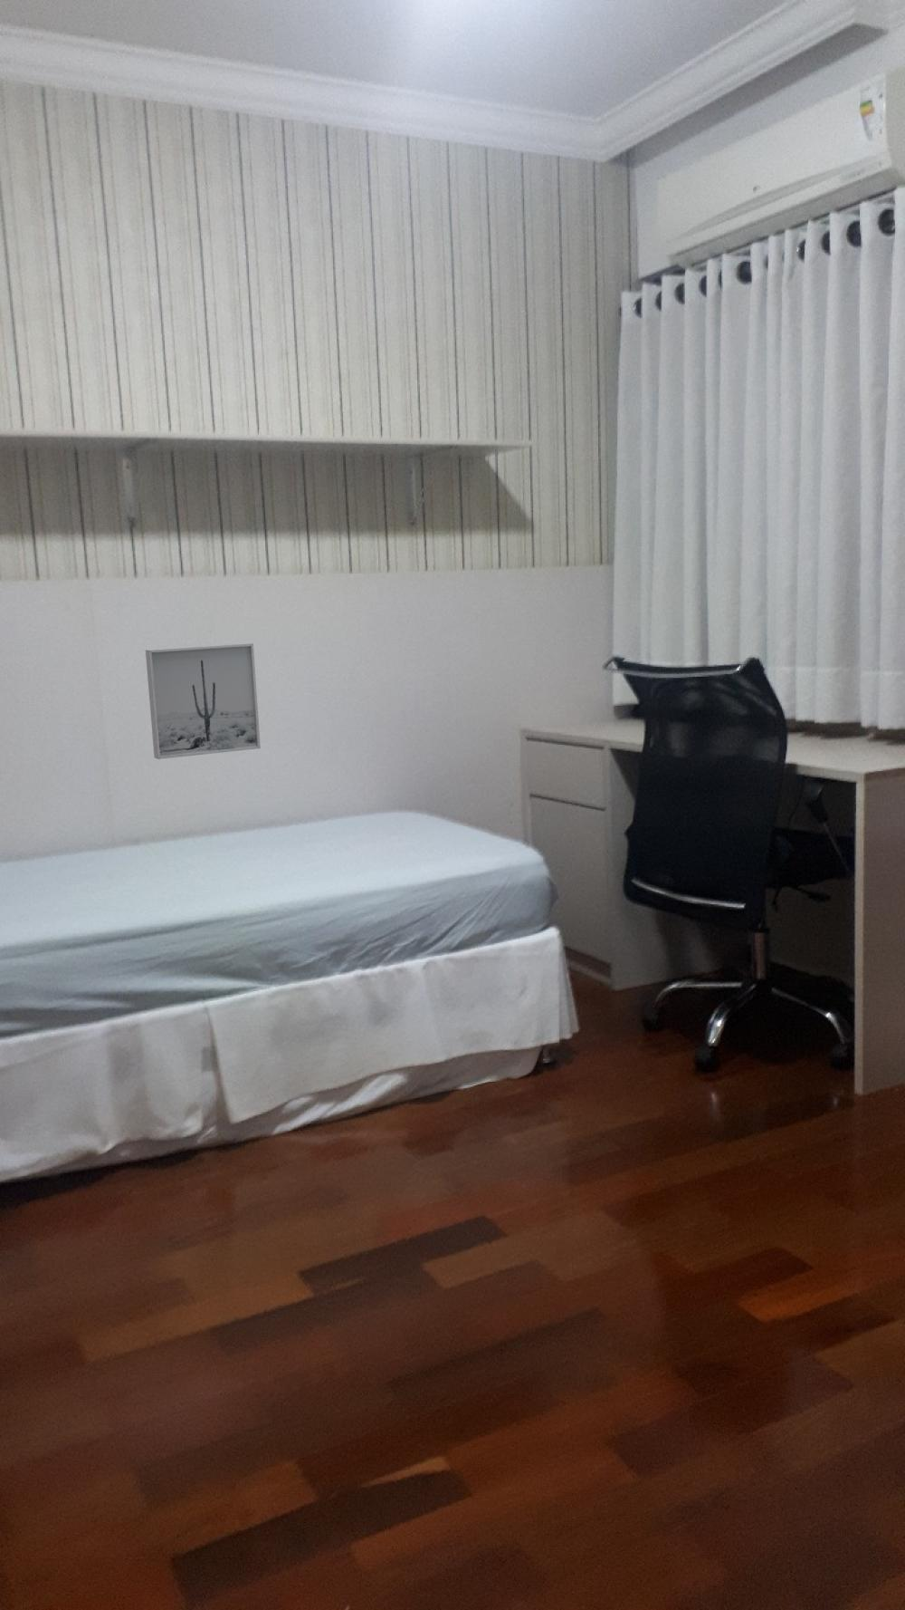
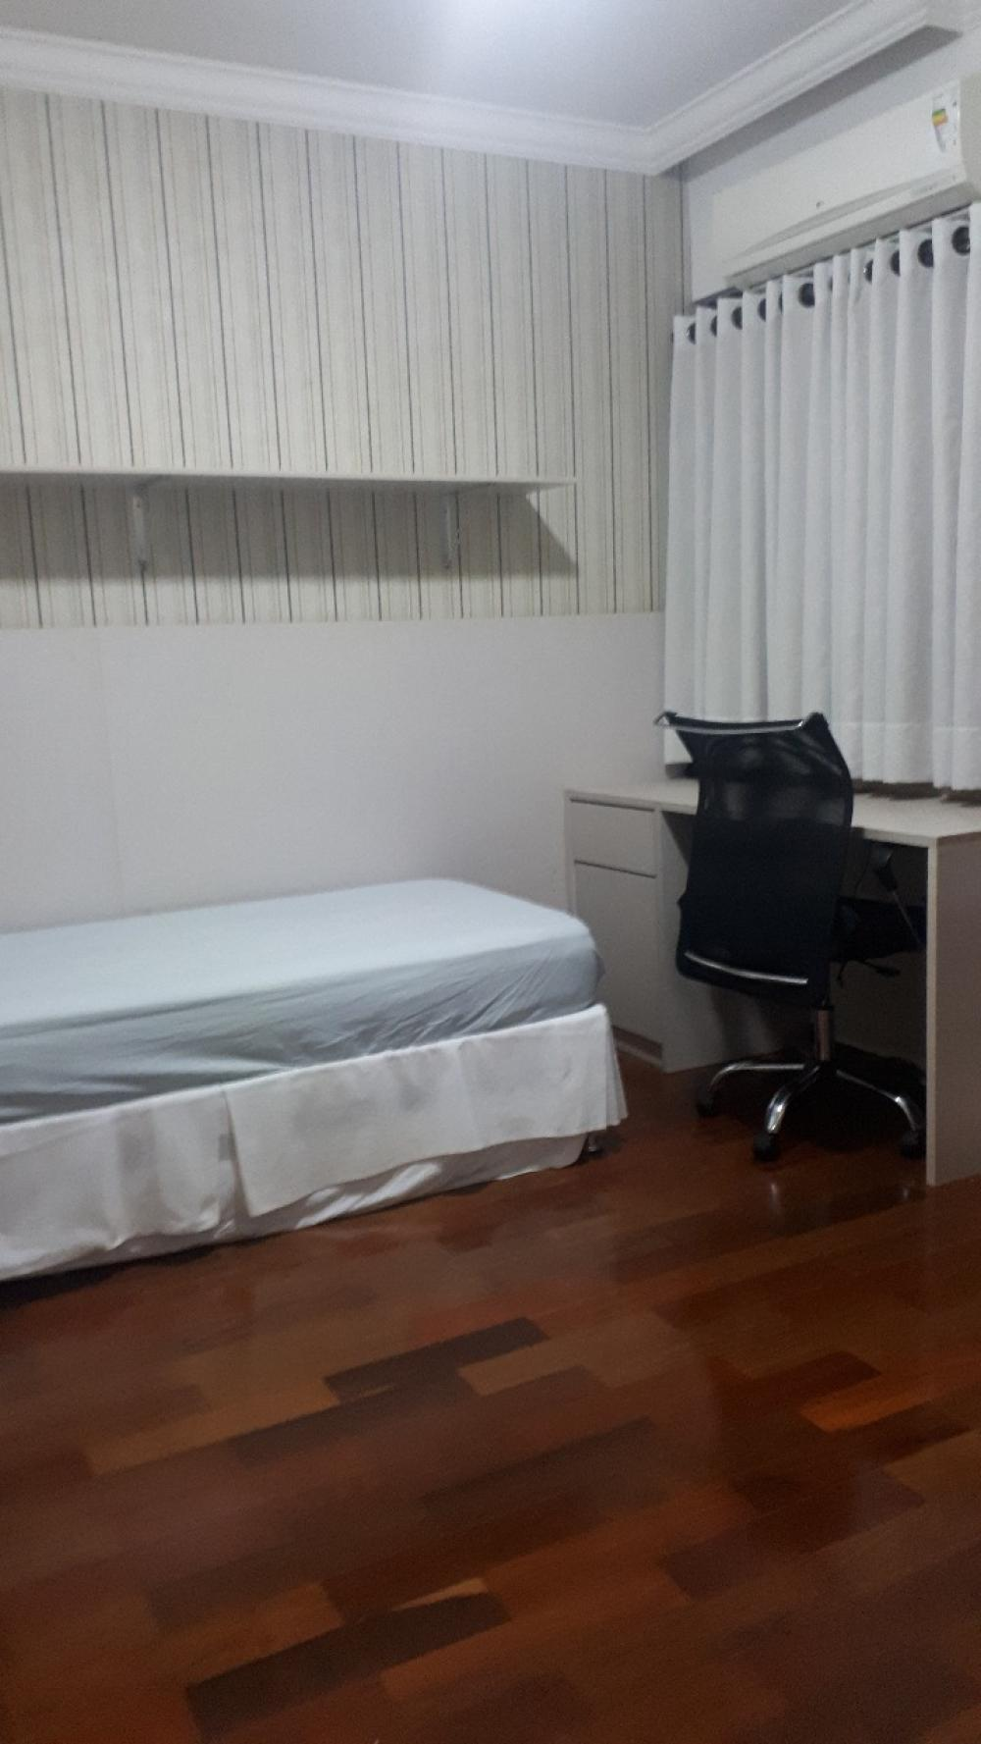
- wall art (203, 700)
